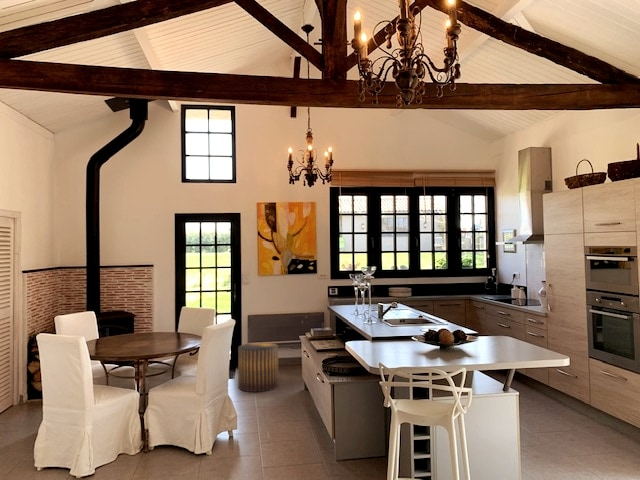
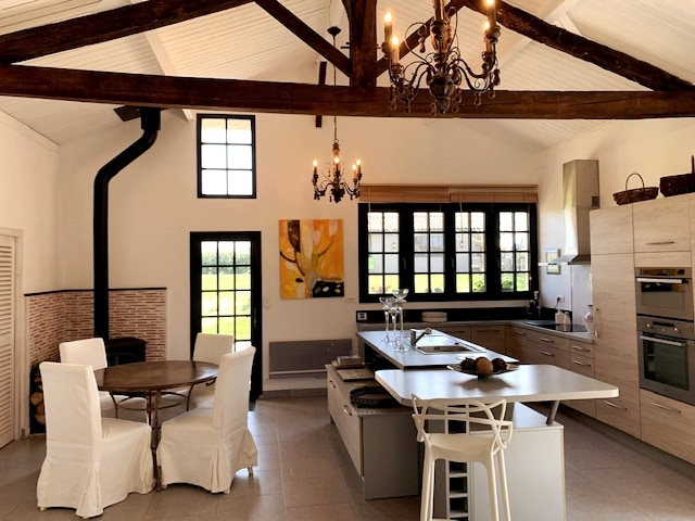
- stool (258, 366)
